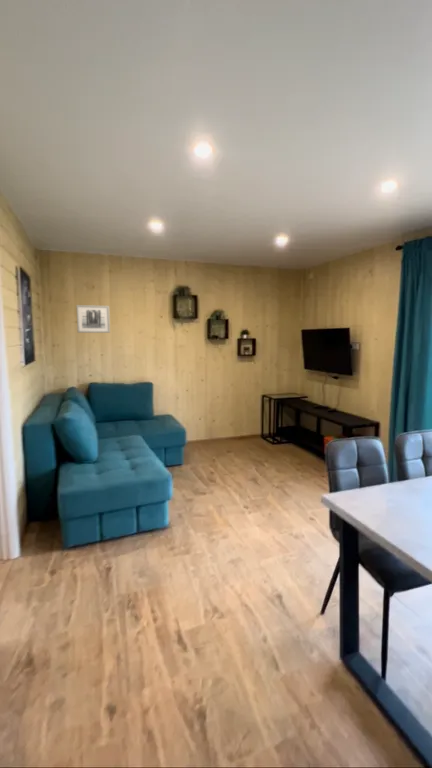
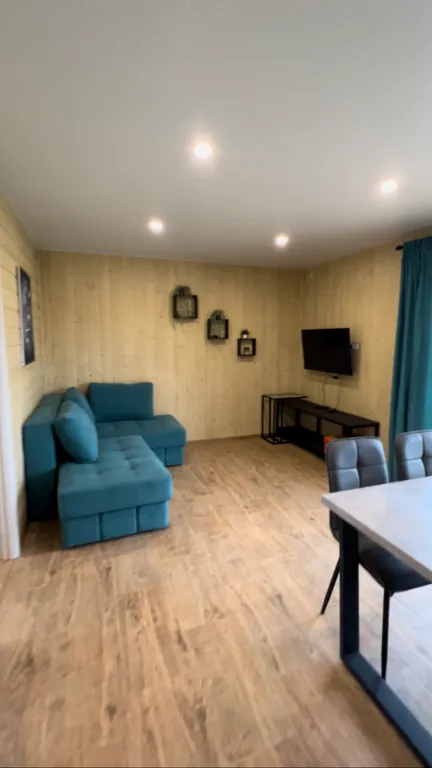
- wall art (93, 319)
